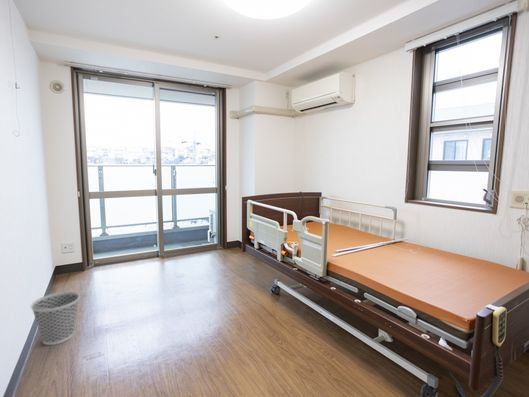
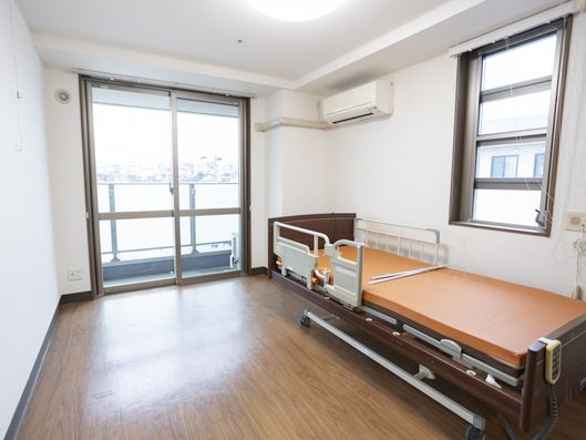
- wastebasket (57, 318)
